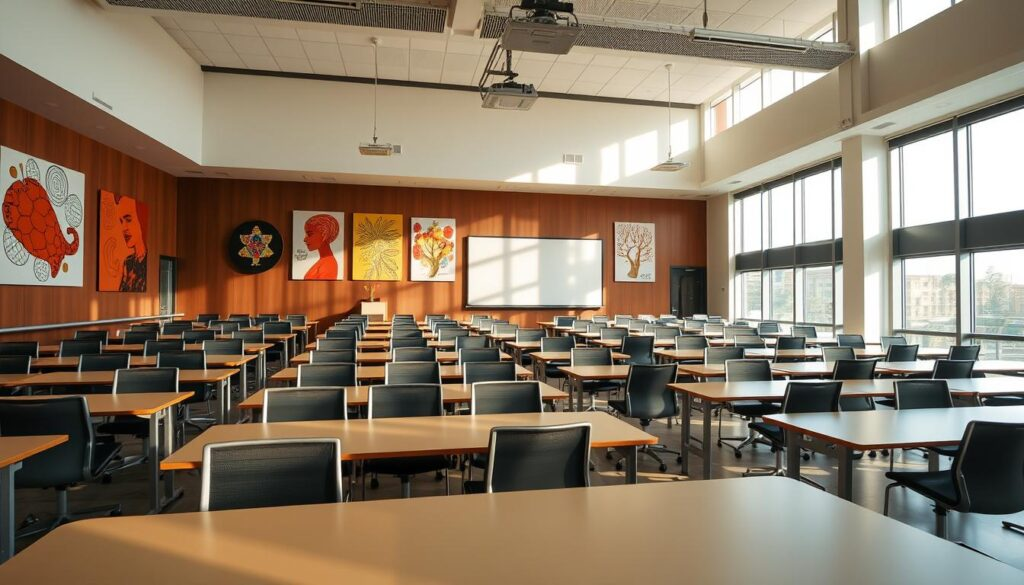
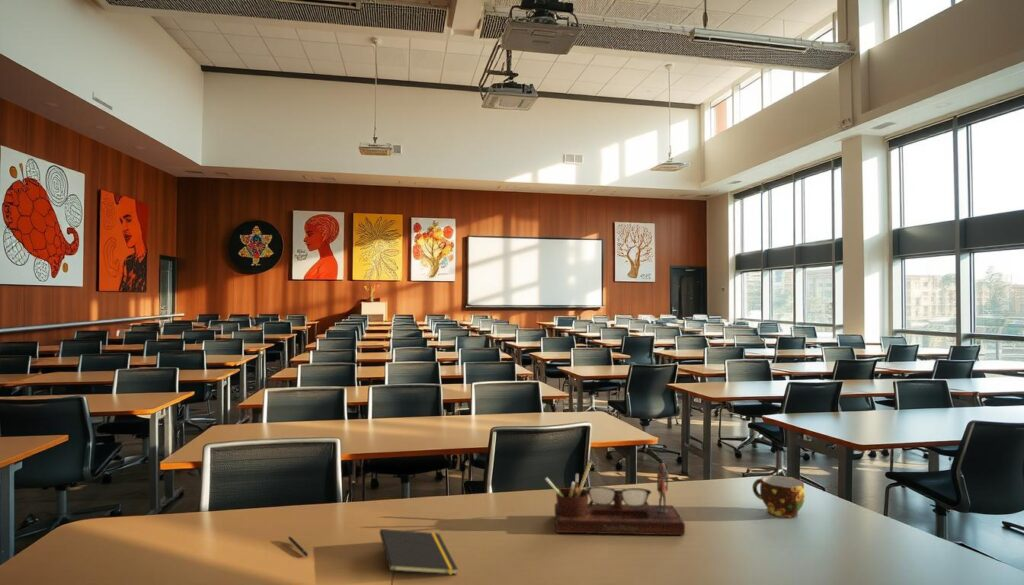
+ pen (298, 546)
+ cup (779, 496)
+ desk organizer (611, 493)
+ notepad (416, 550)
